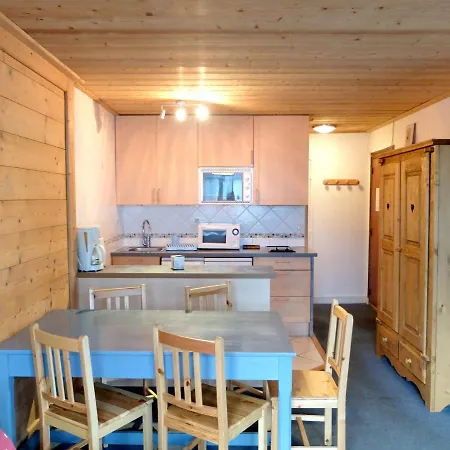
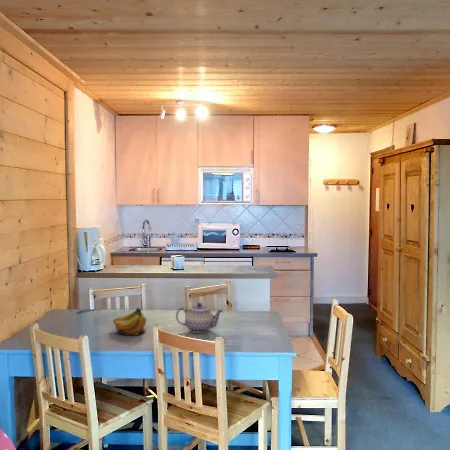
+ teapot (199, 316)
+ fruit (128, 319)
